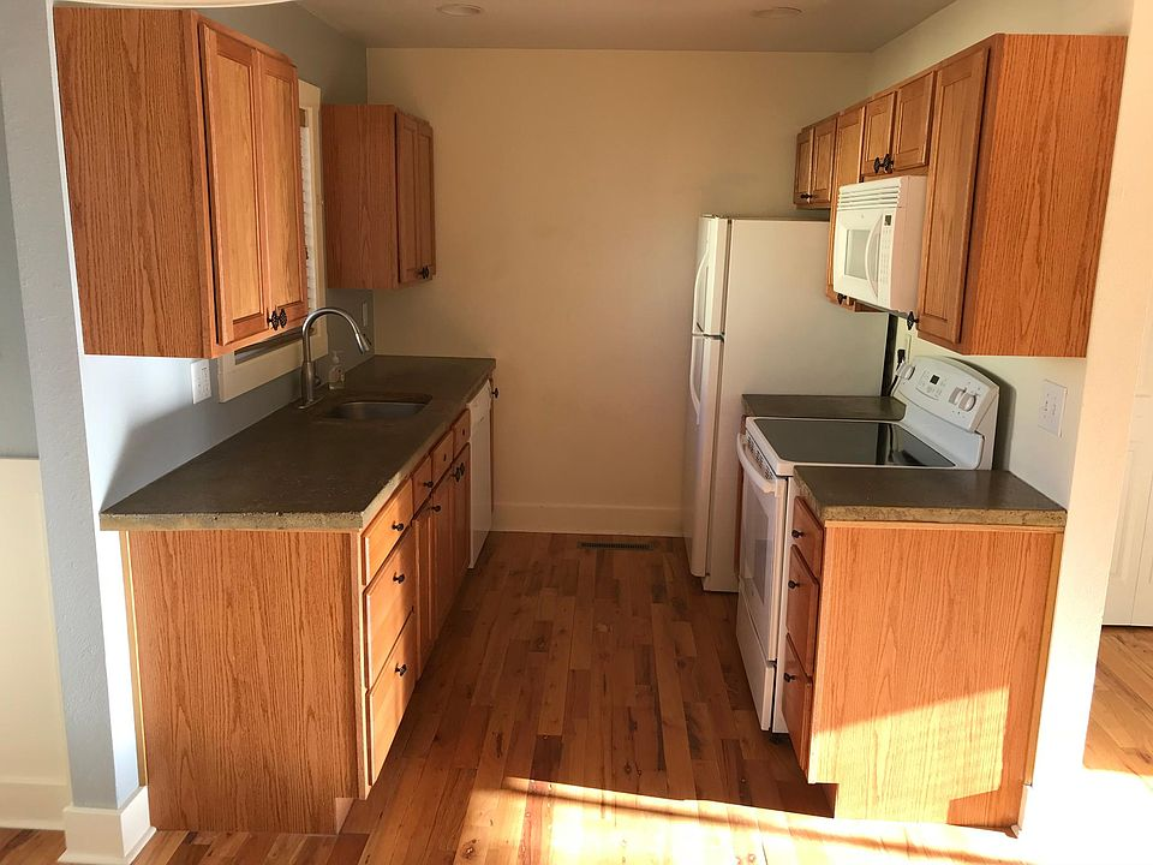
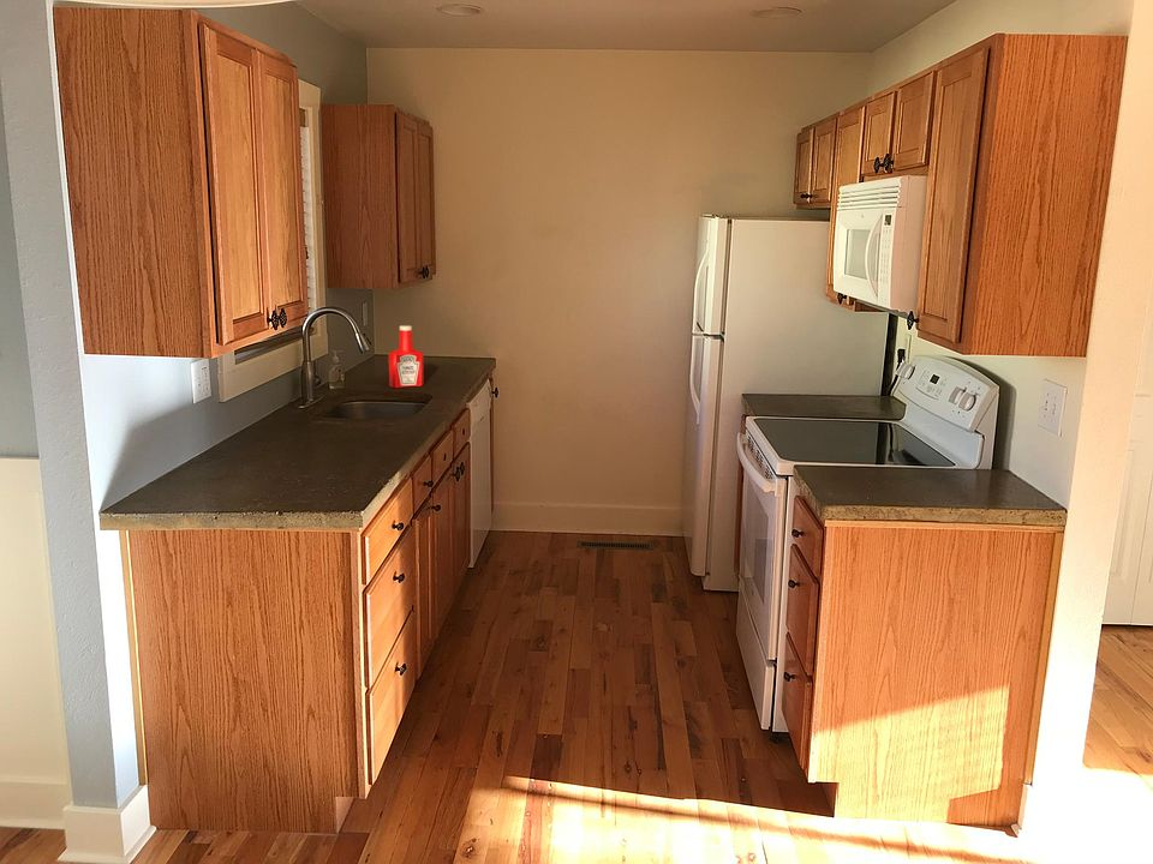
+ soap bottle (406, 355)
